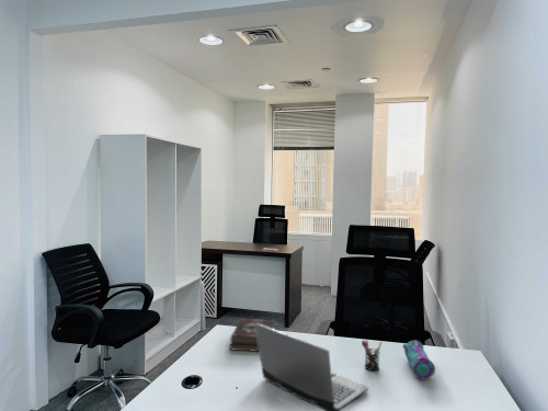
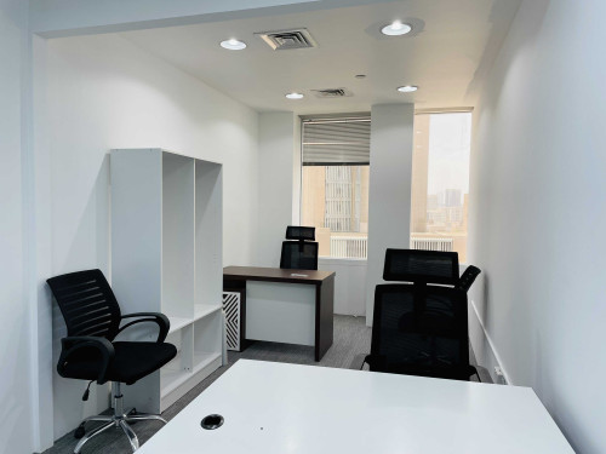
- pencil case (418, 357)
- hardback book (253, 333)
- laptop computer (311, 356)
- pen holder (372, 354)
